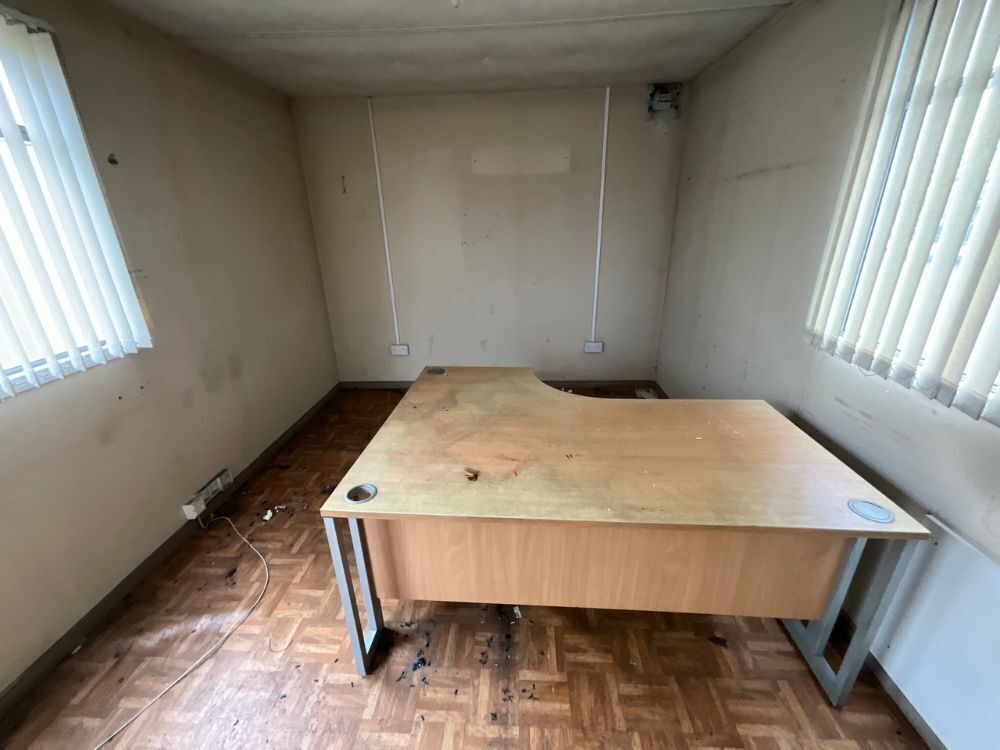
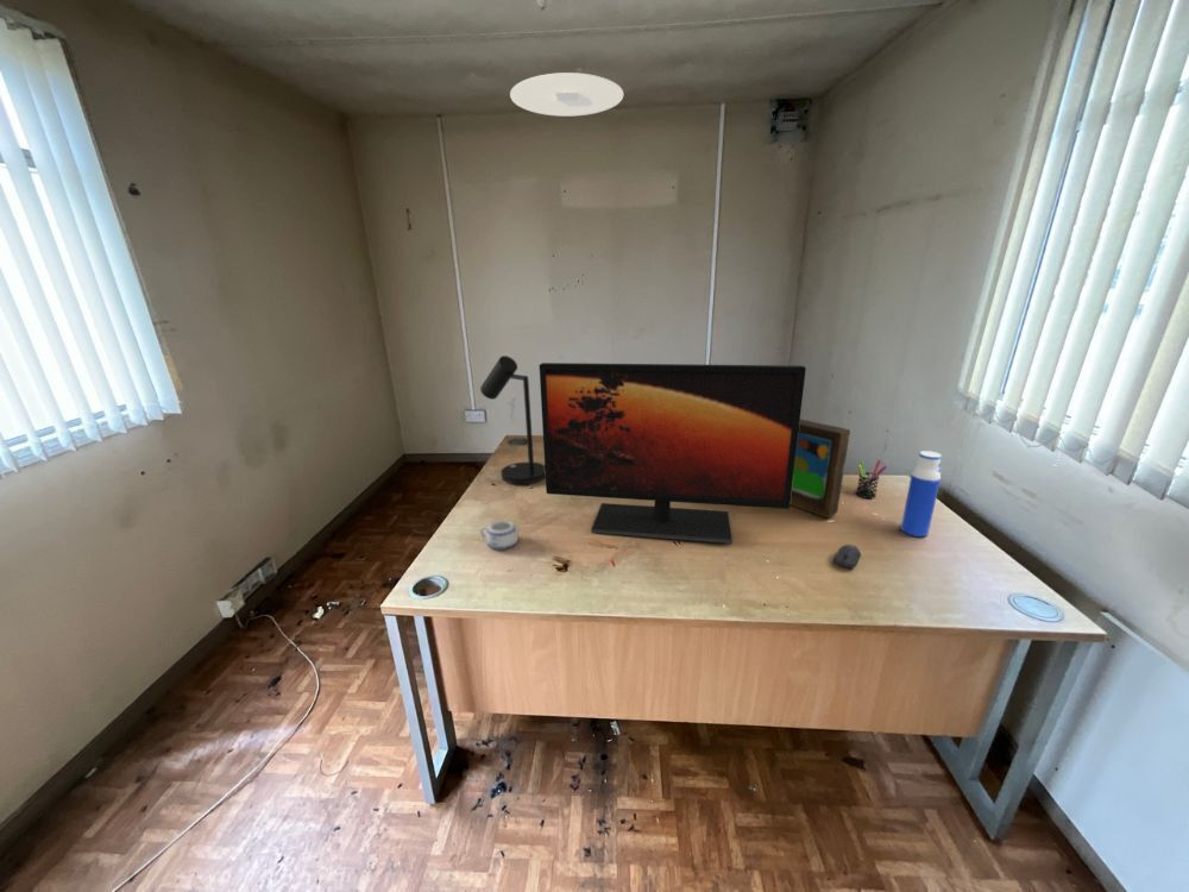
+ water bottle (921, 494)
+ computer mouse (848, 554)
+ picture frame (797, 461)
+ pen holder (868, 477)
+ mug (497, 534)
+ ceiling light (566, 89)
+ monitor (663, 447)
+ desk lamp (526, 416)
